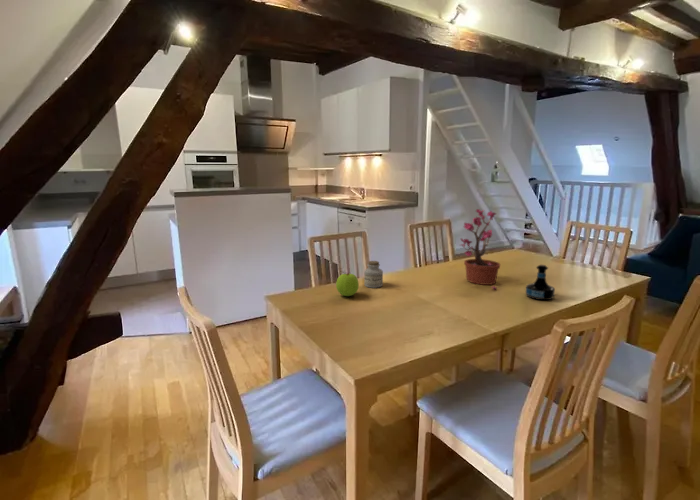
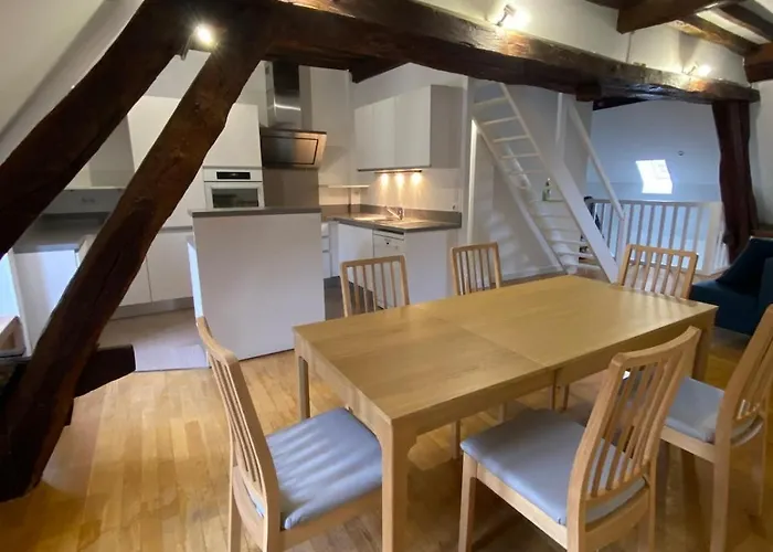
- tequila bottle (540, 281)
- apple (347, 284)
- jar (373, 273)
- potted plant (485, 247)
